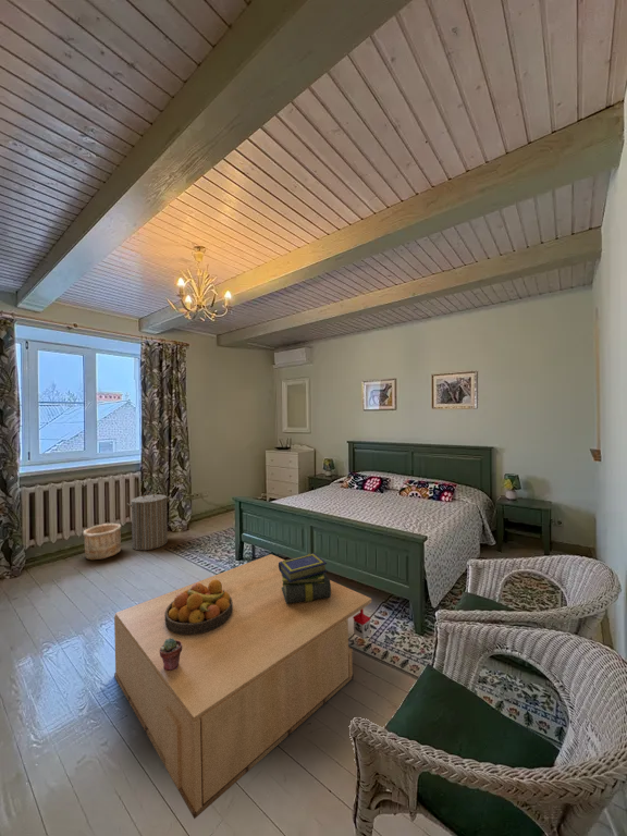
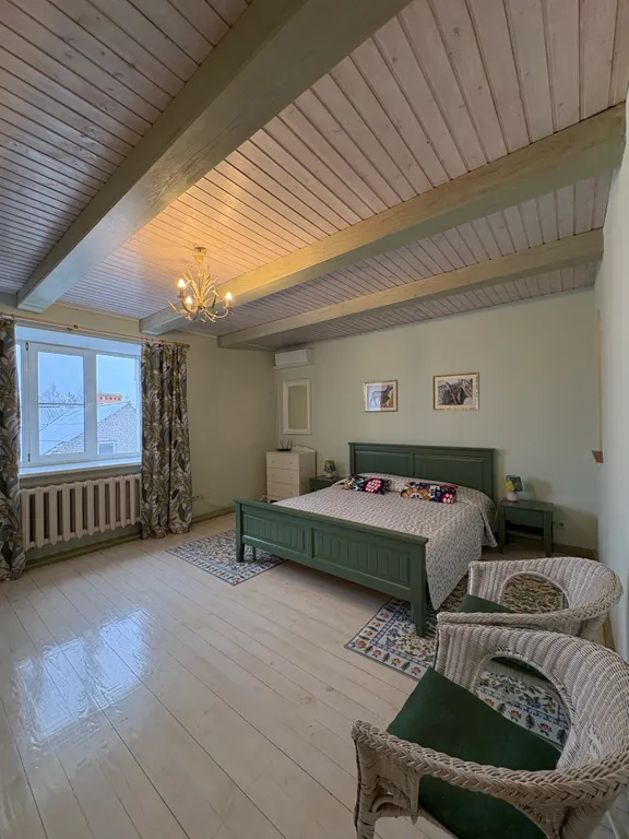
- potted succulent (171, 651)
- wooden bucket (102, 540)
- fruit bowl (199, 600)
- stack of books (304, 577)
- coffee table (246, 637)
- laundry hamper (149, 517)
